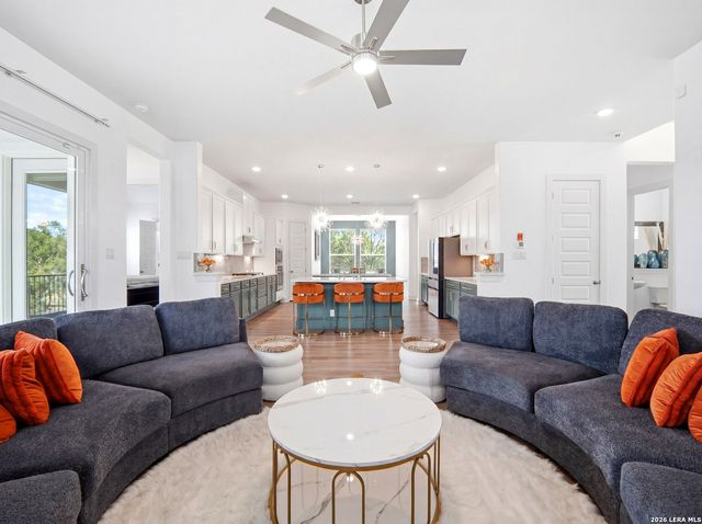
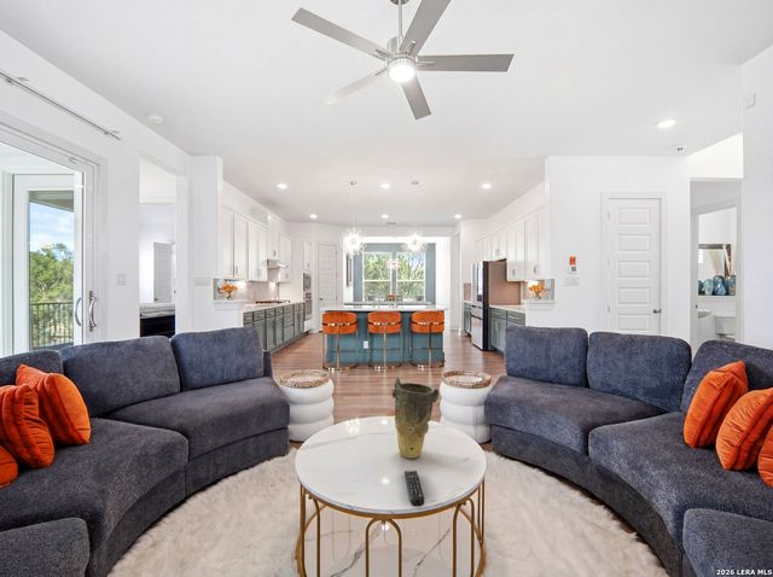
+ remote control (413, 485)
+ vase (414, 415)
